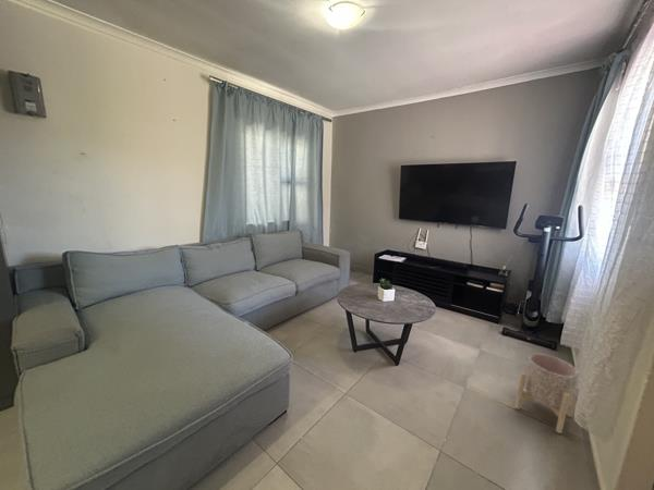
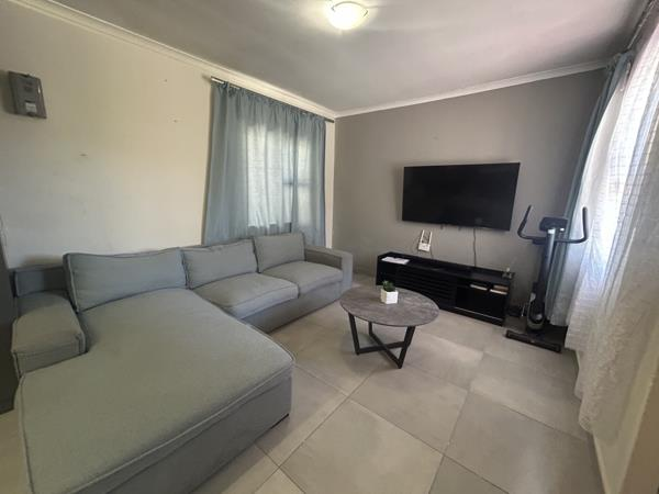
- planter (547, 388)
